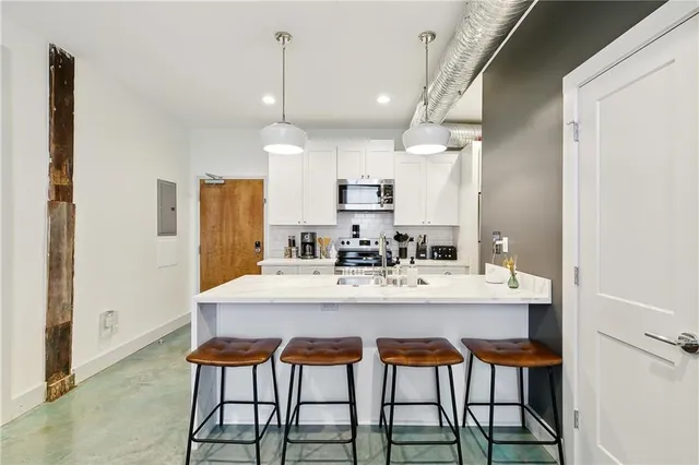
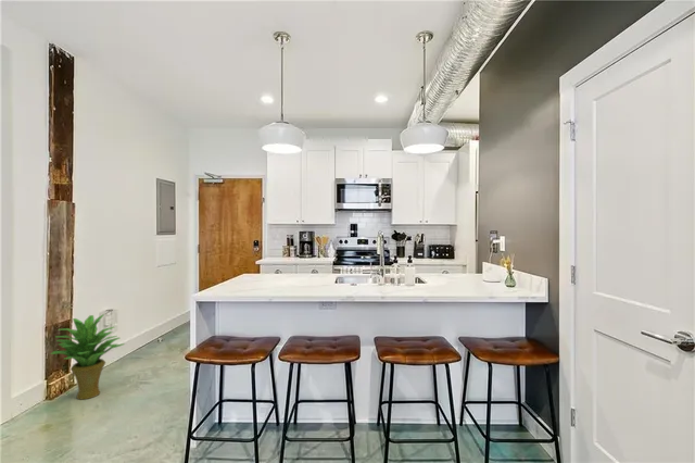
+ potted plant (87, 355)
